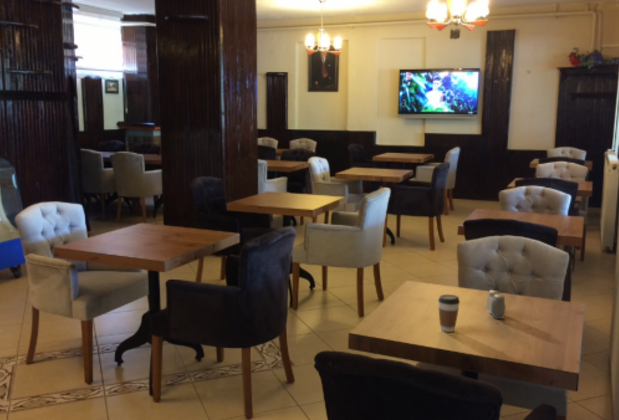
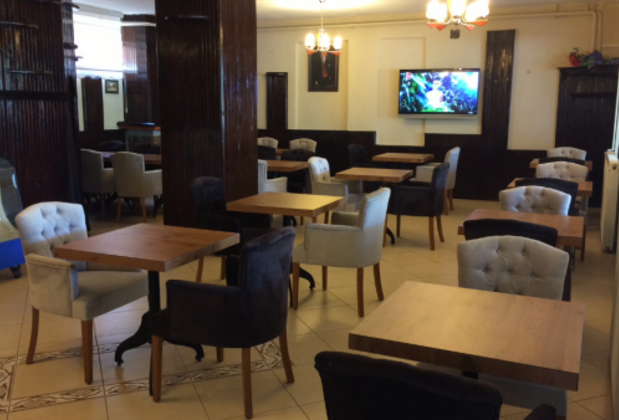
- salt and pepper shaker (496, 304)
- coffee cup (448, 313)
